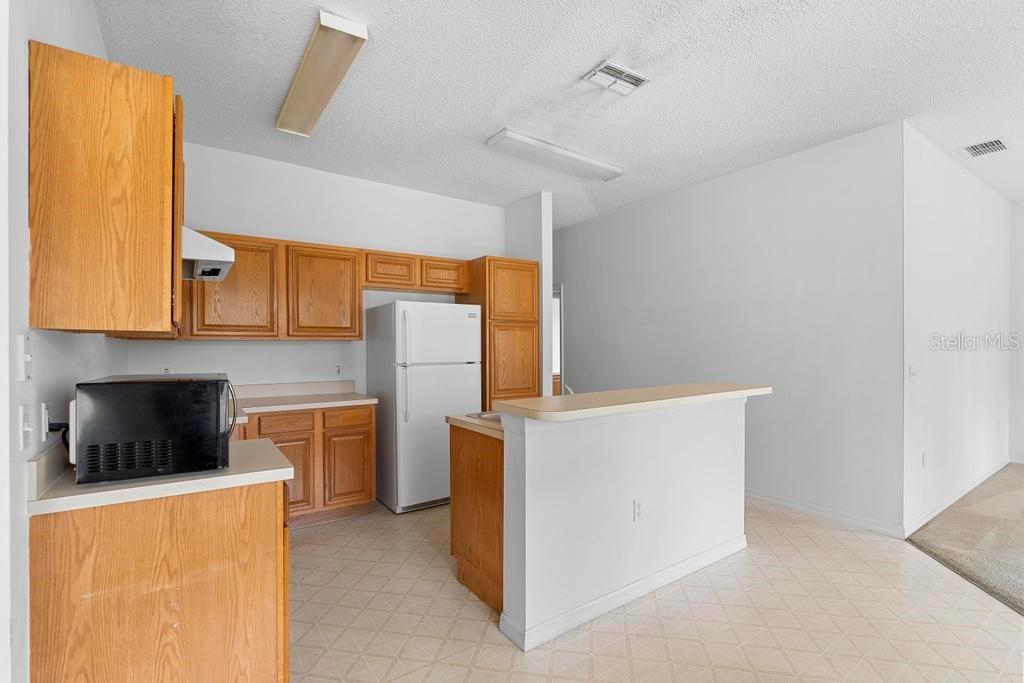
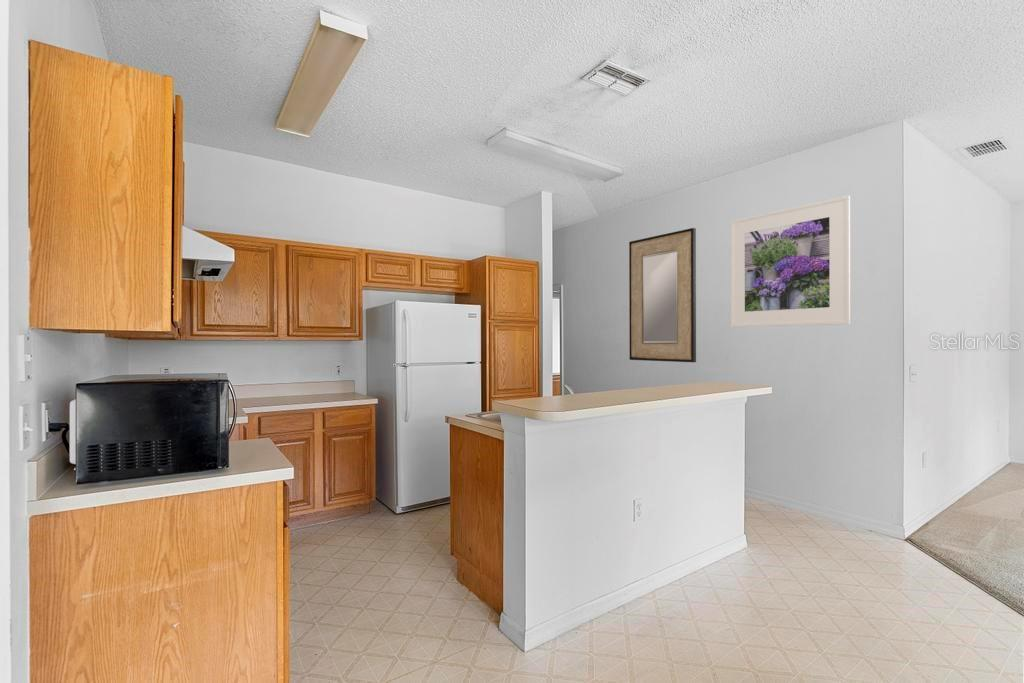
+ home mirror (660, 298)
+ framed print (784, 267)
